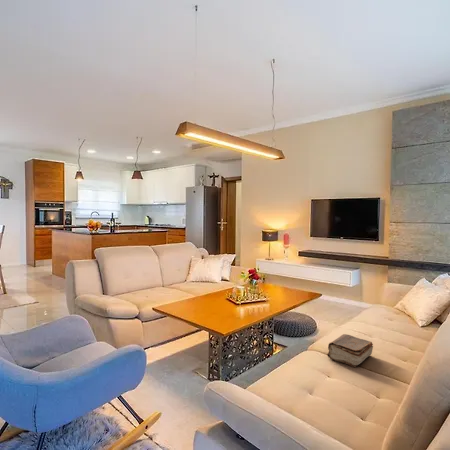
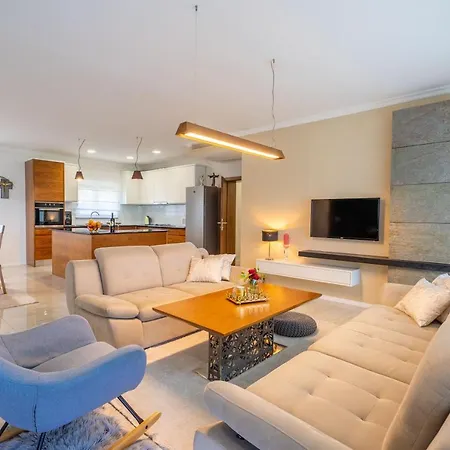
- book (350, 349)
